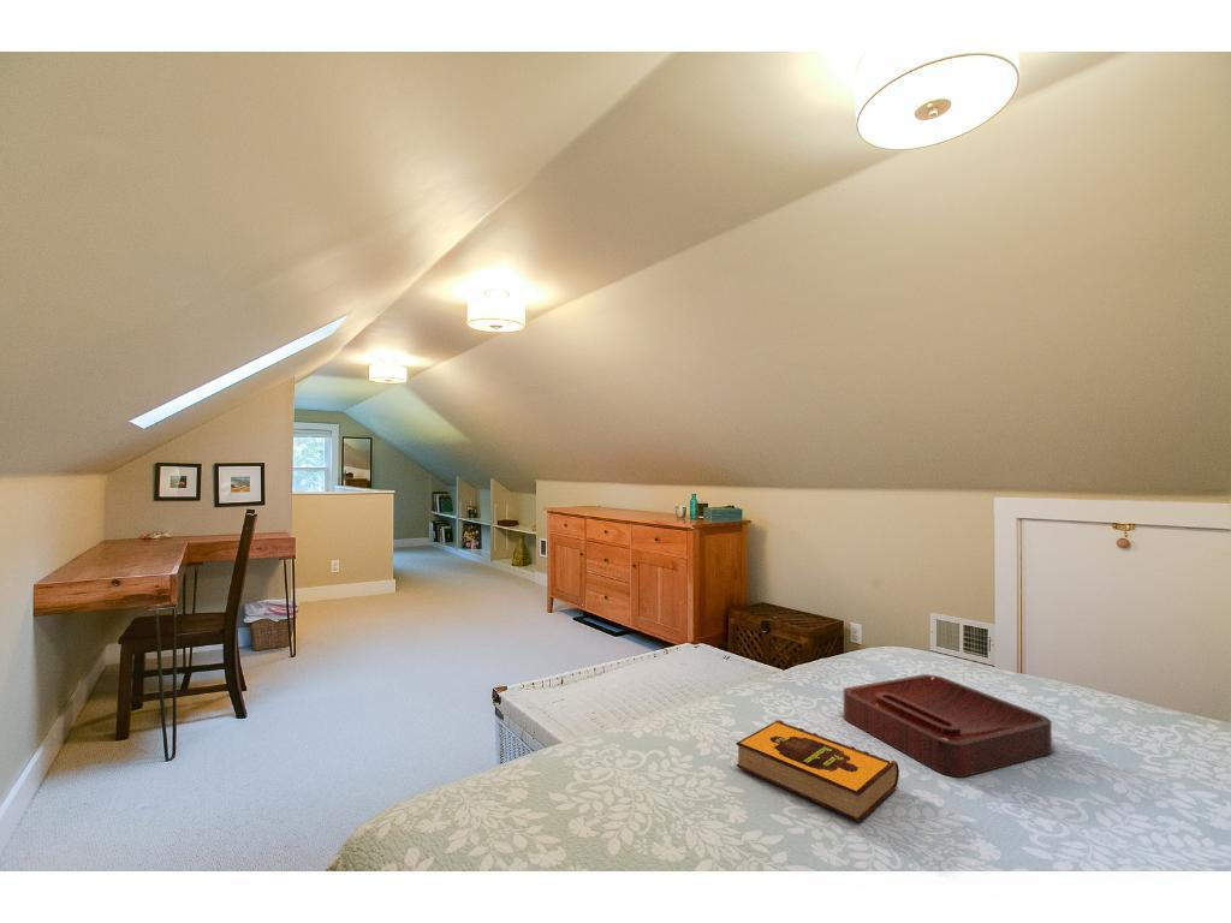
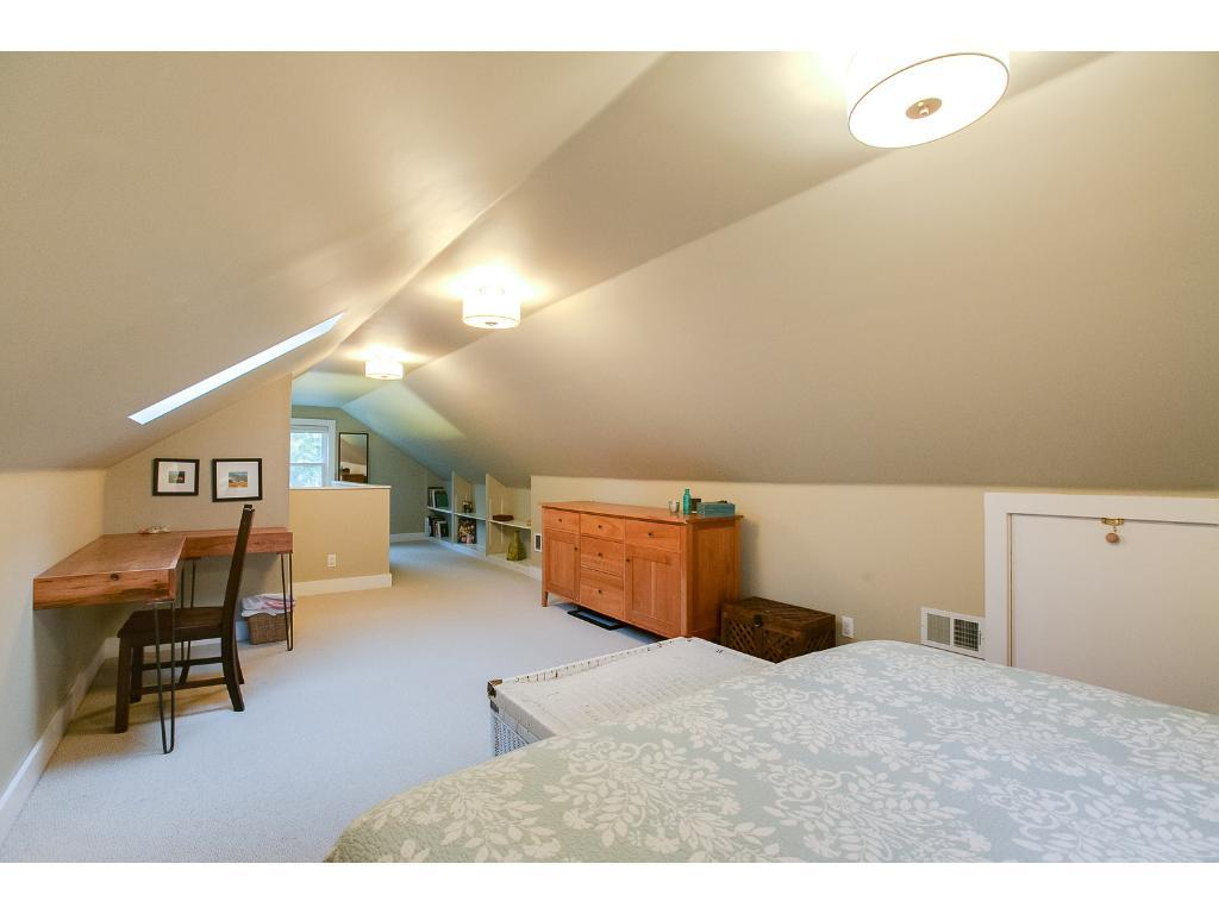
- decorative tray (940, 717)
- hardback book (815, 763)
